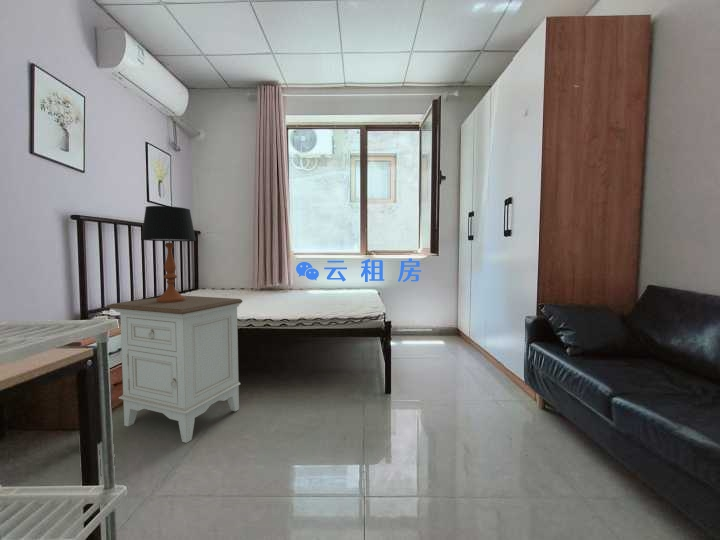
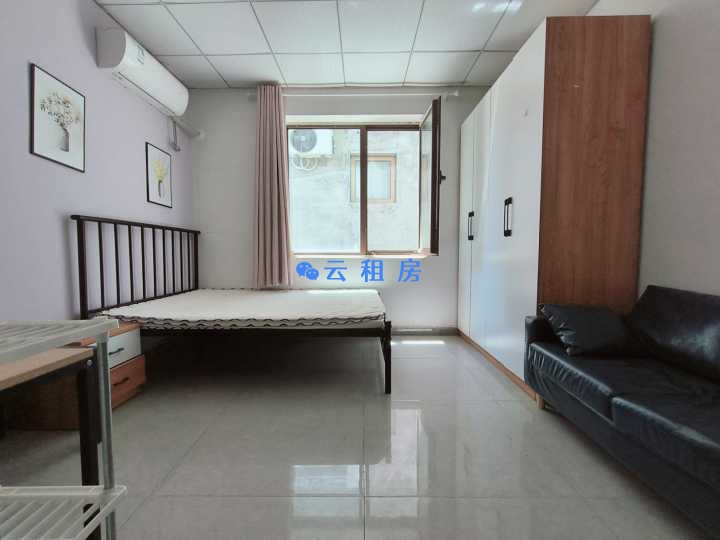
- table lamp (169, 254)
- nightstand (179, 360)
